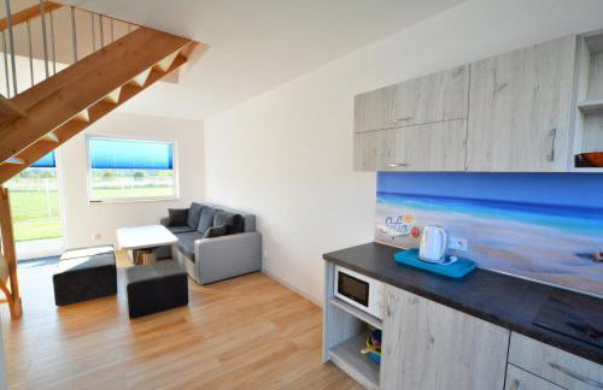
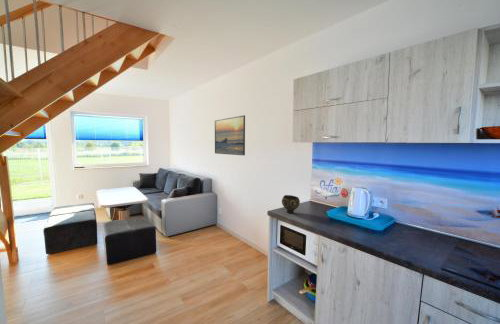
+ bowl (290, 204)
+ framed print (228, 136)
